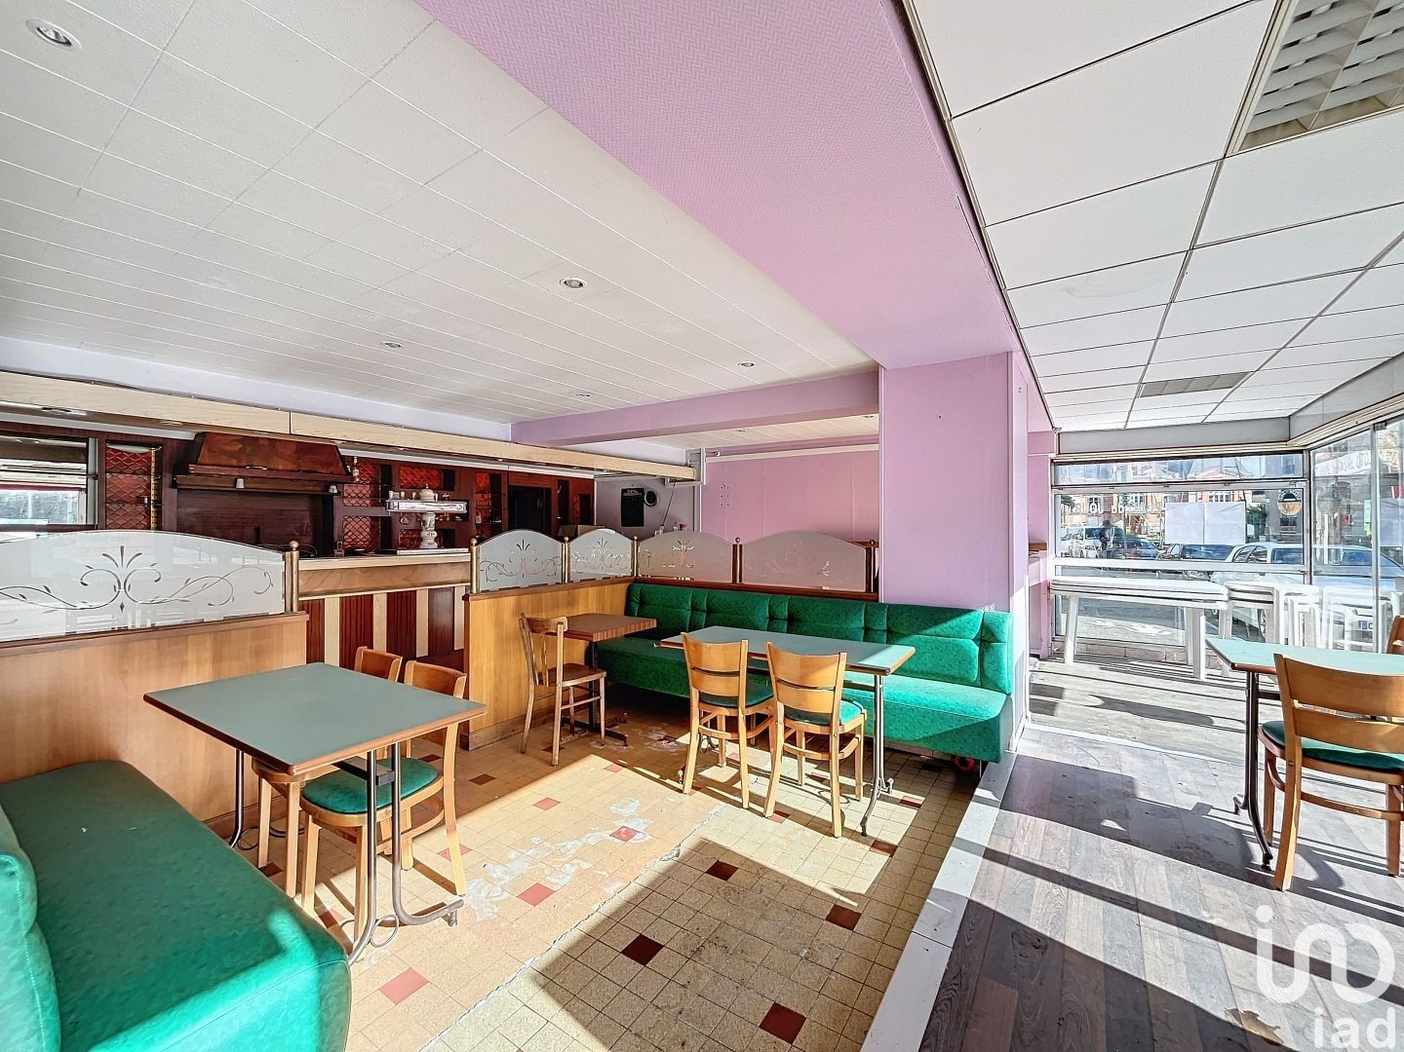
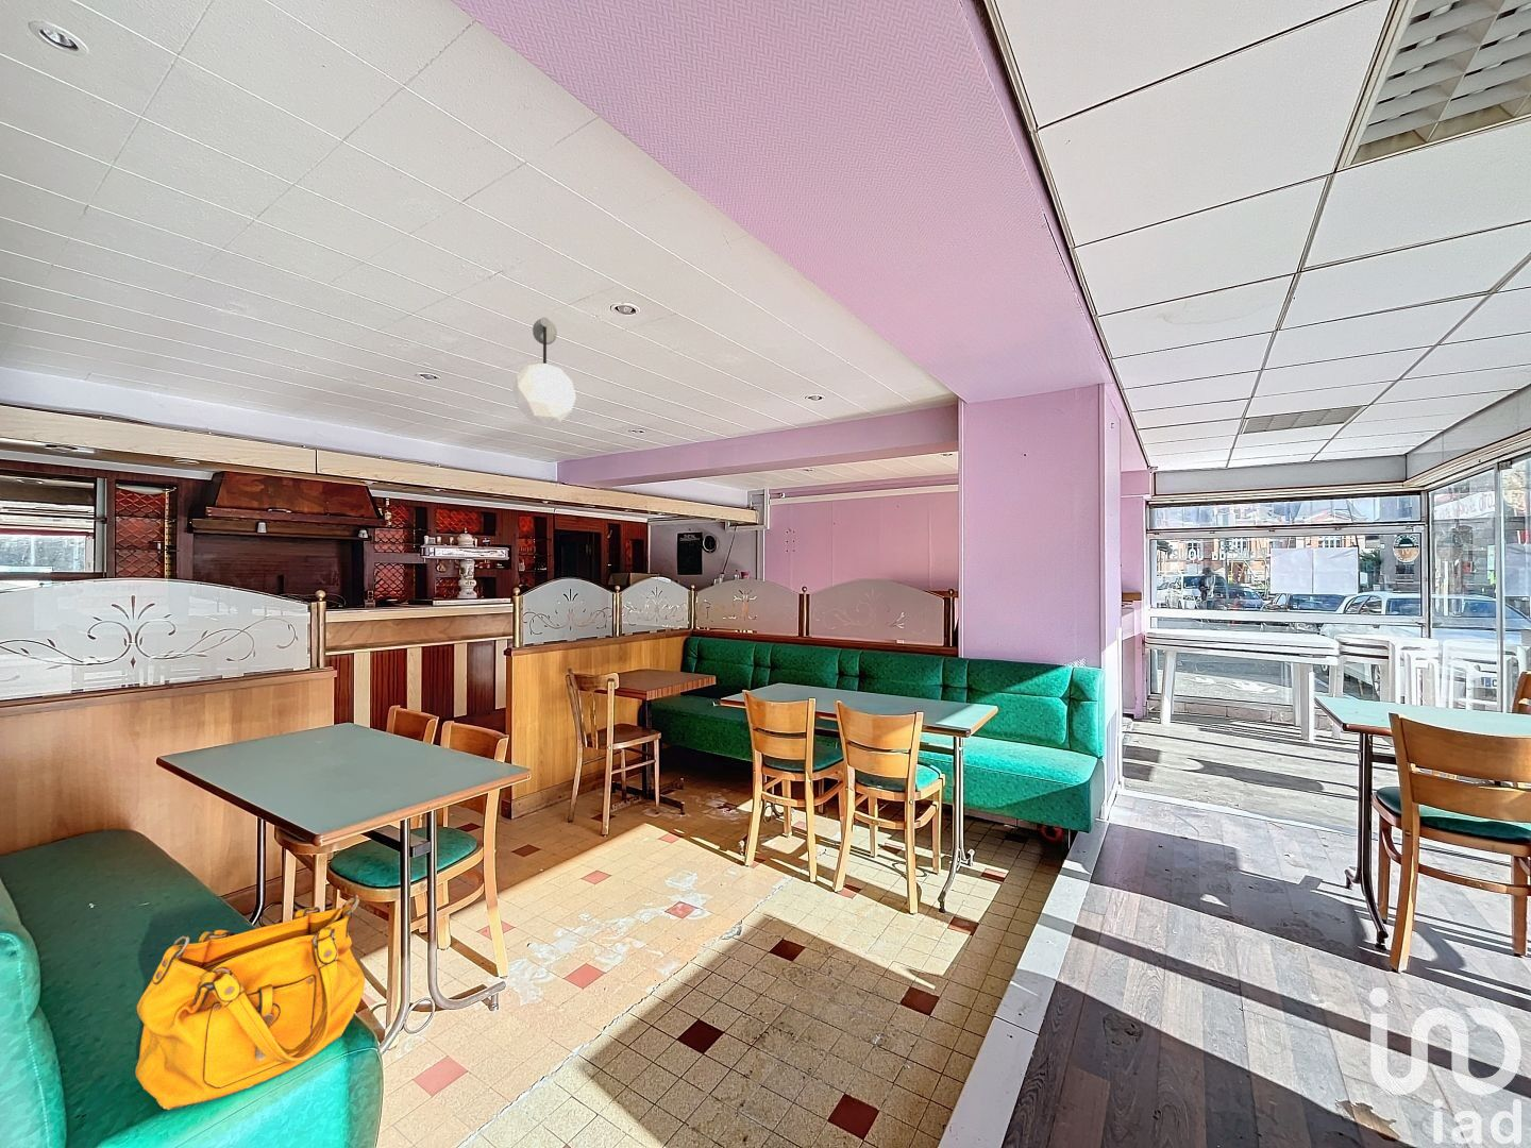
+ pendant lamp (545, 368)
+ handbag (262, 979)
